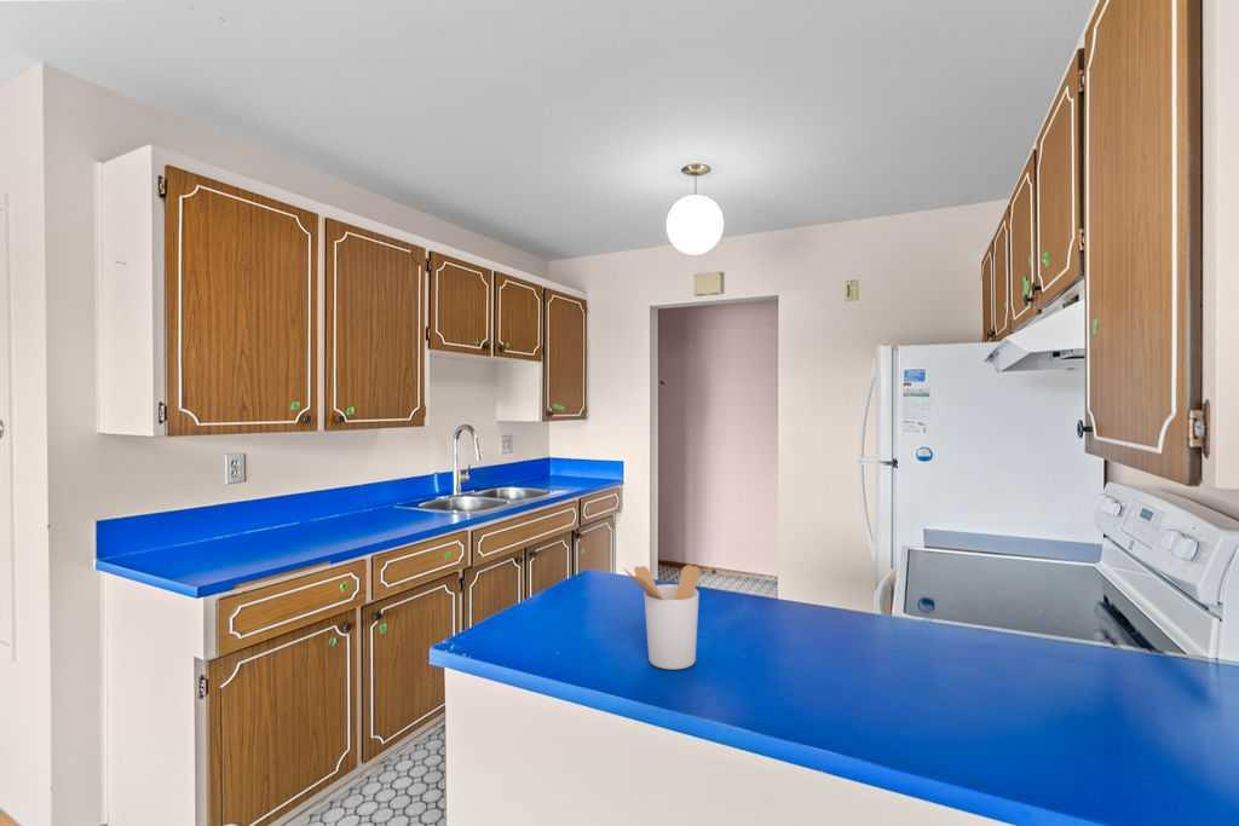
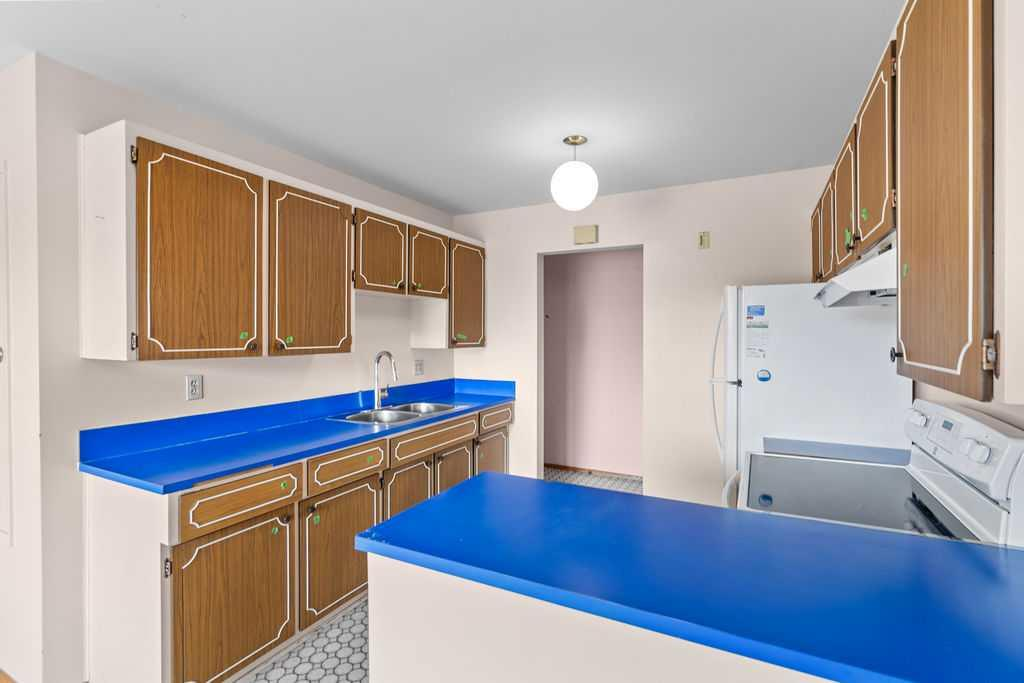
- utensil holder (661, 612)
